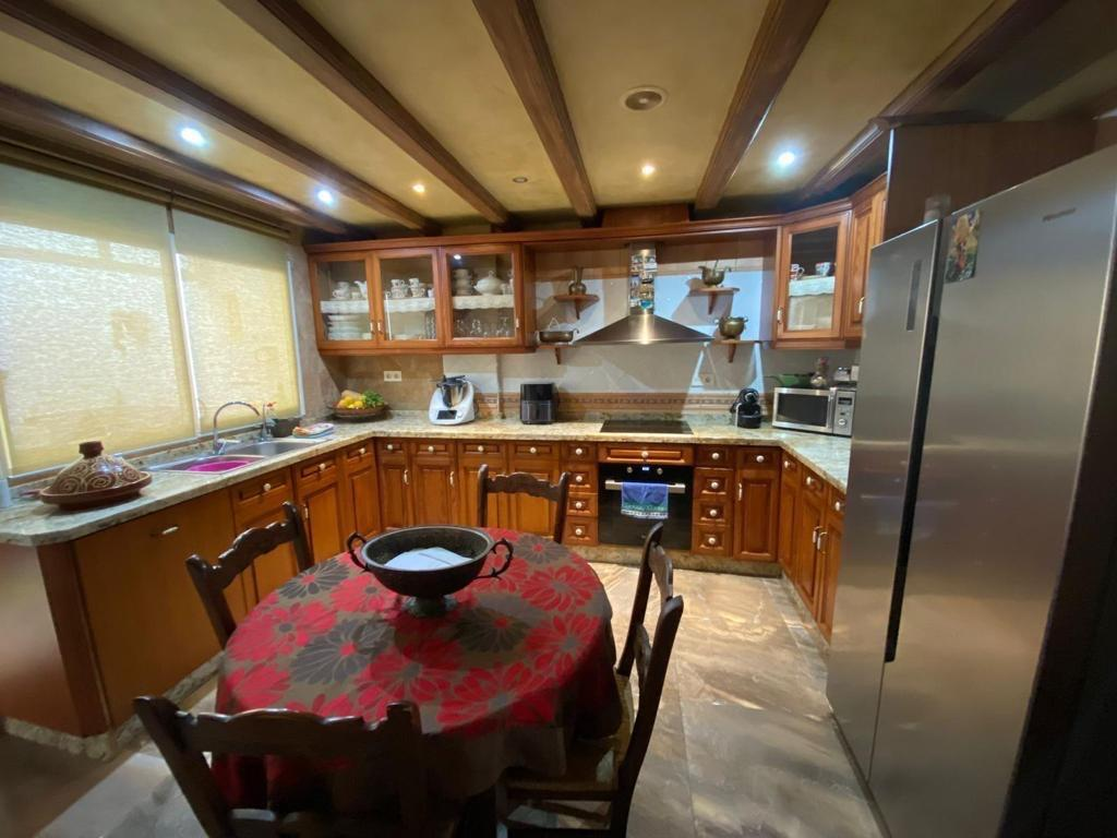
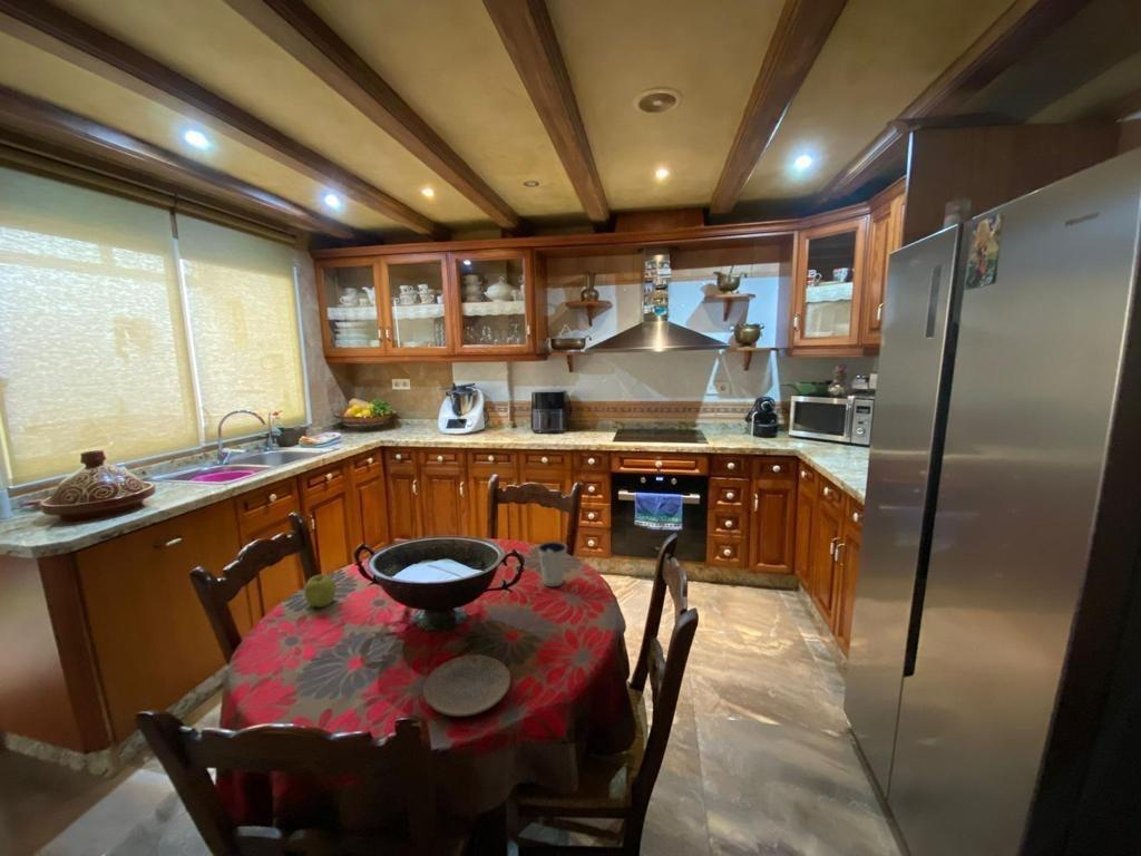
+ apple (320, 591)
+ dixie cup (553, 564)
+ plate (468, 688)
